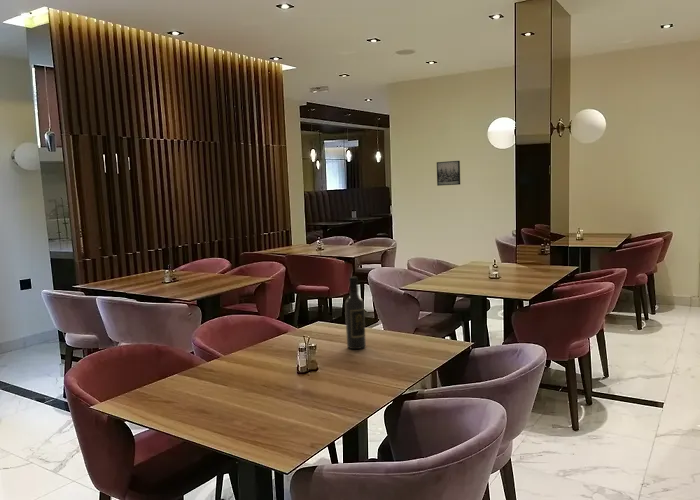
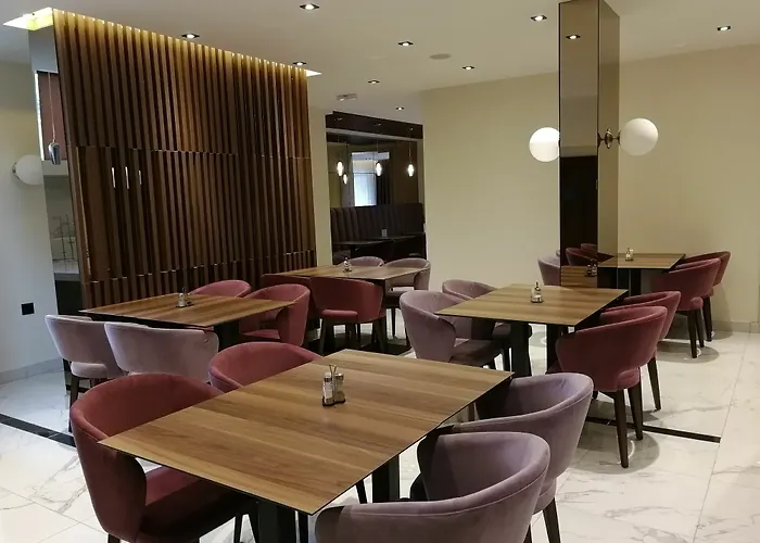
- wall art (448, 173)
- wine bottle (354, 312)
